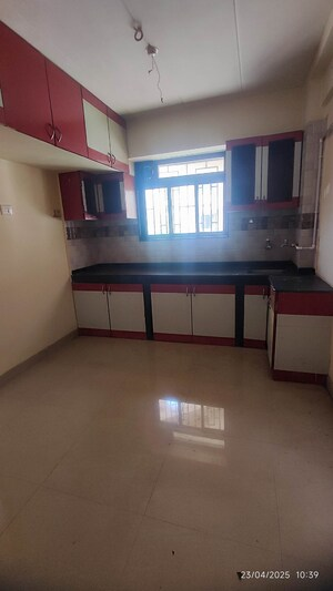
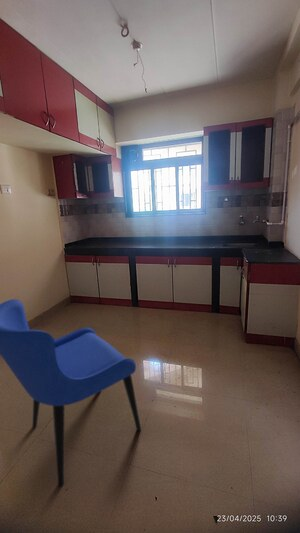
+ dining chair (75, 368)
